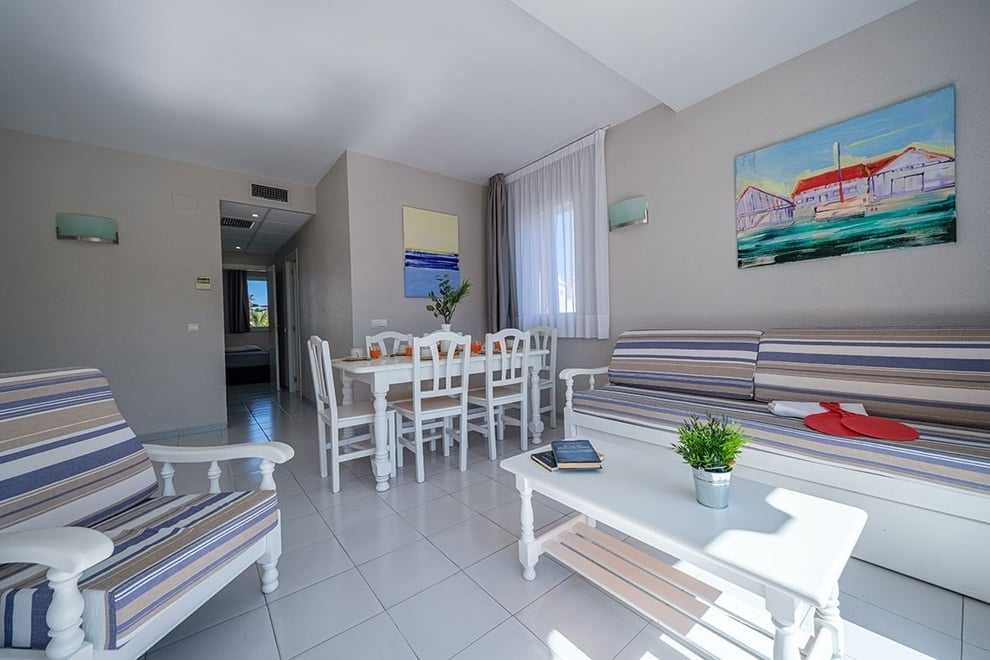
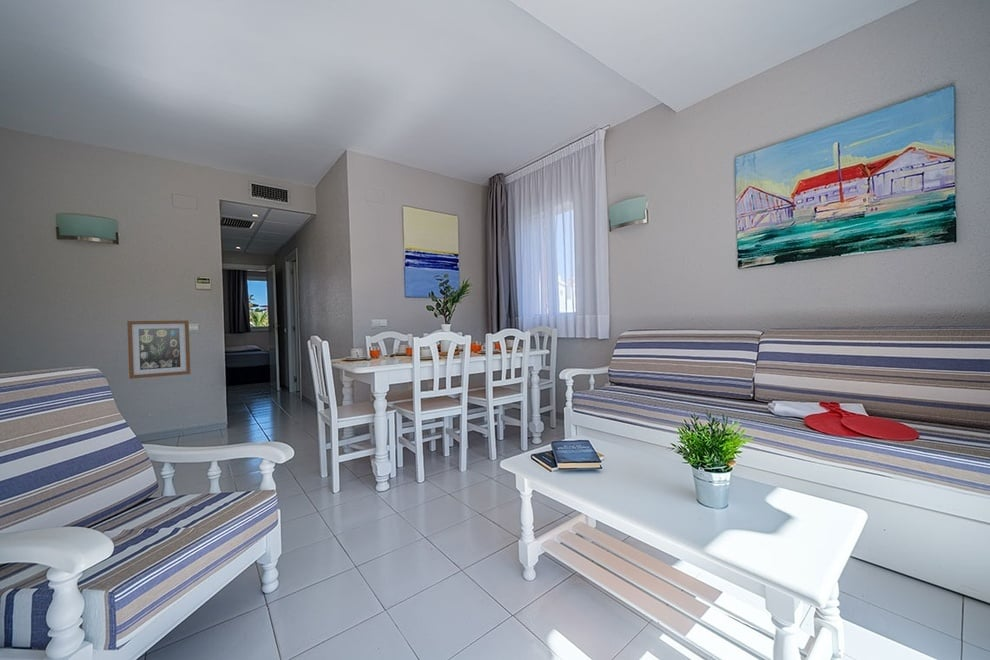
+ wall art (160, 348)
